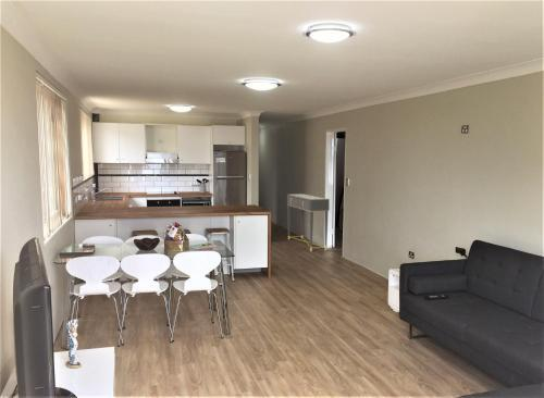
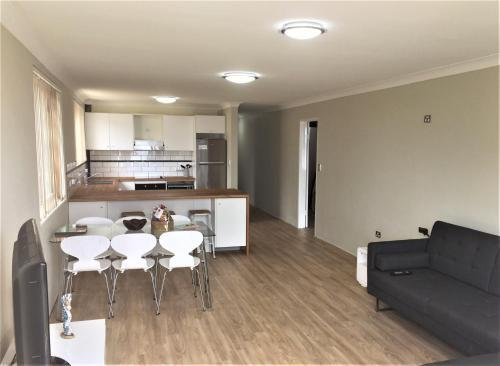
- console table (302, 221)
